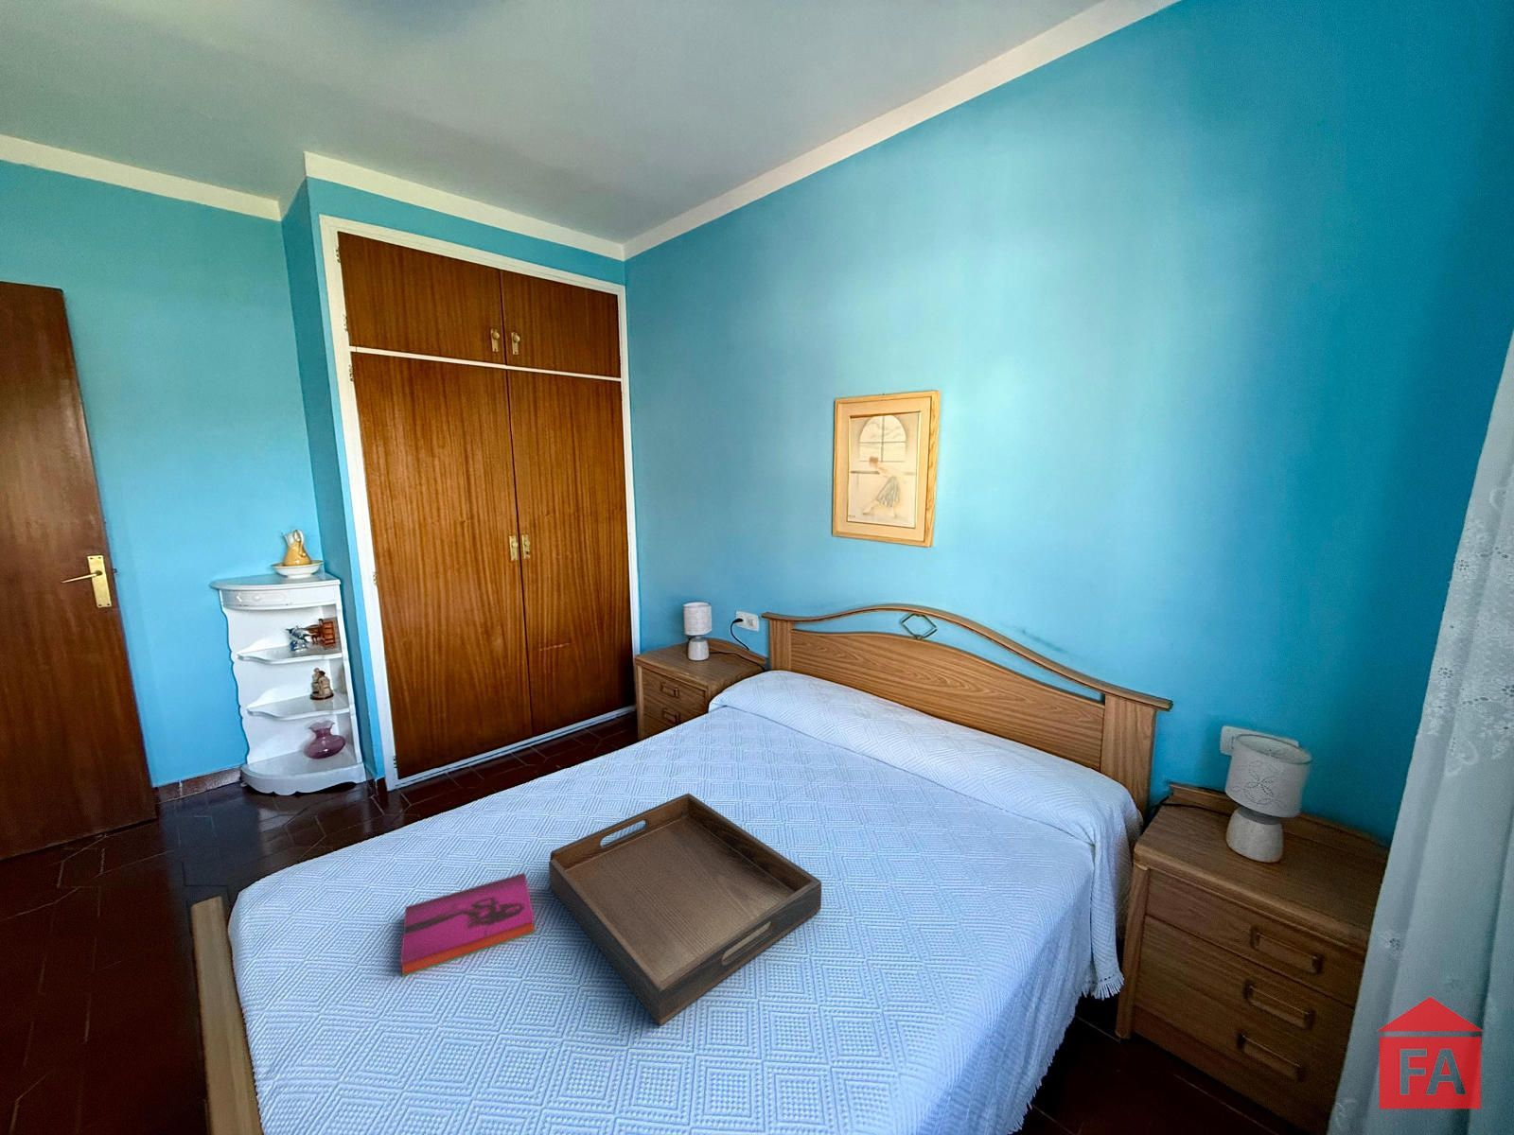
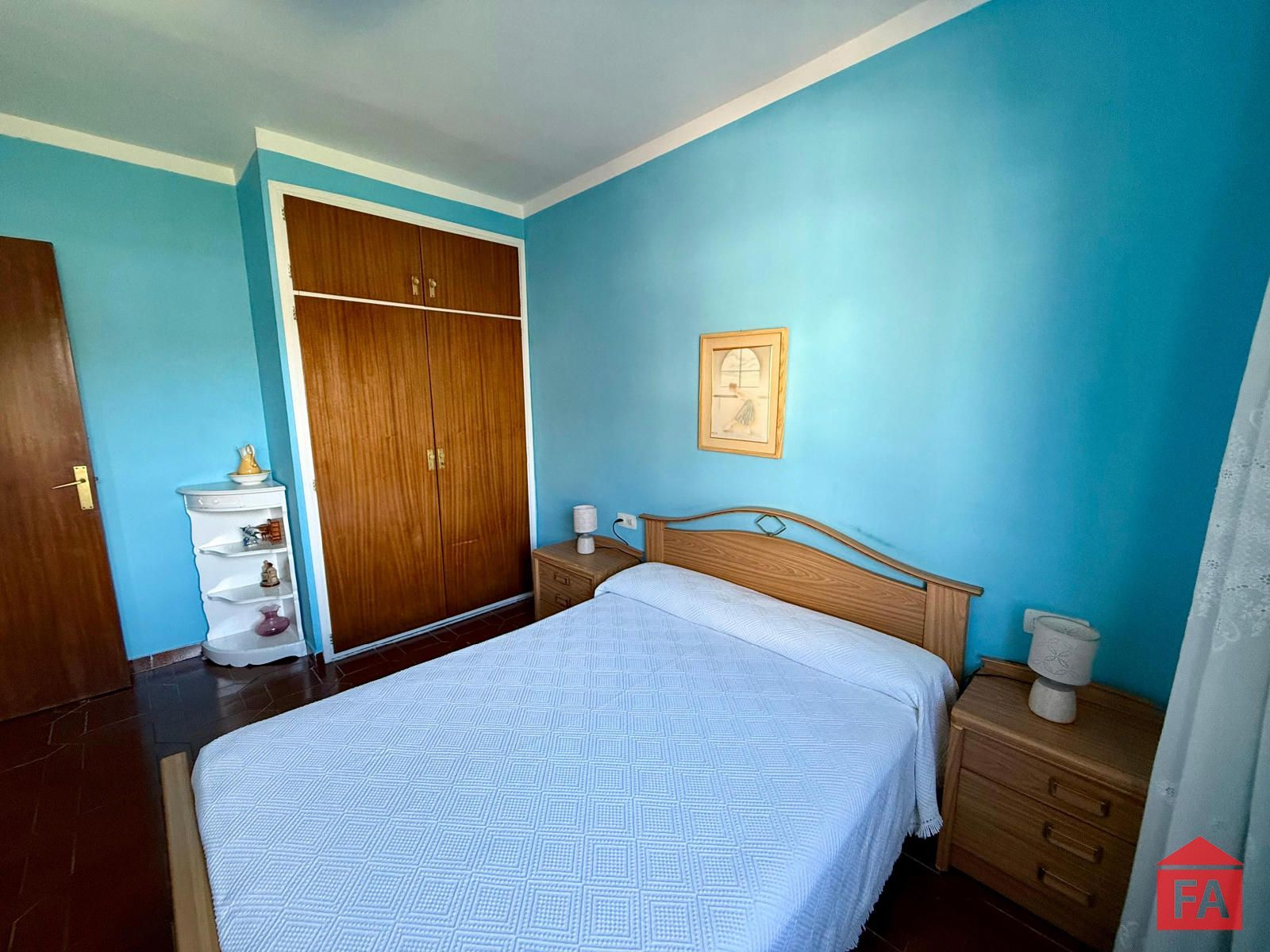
- serving tray (677, 881)
- hardback book (470, 918)
